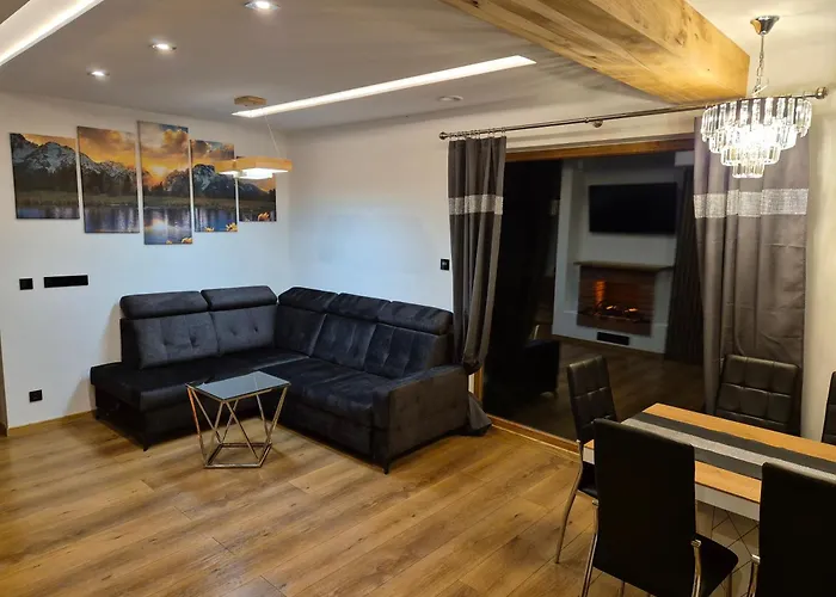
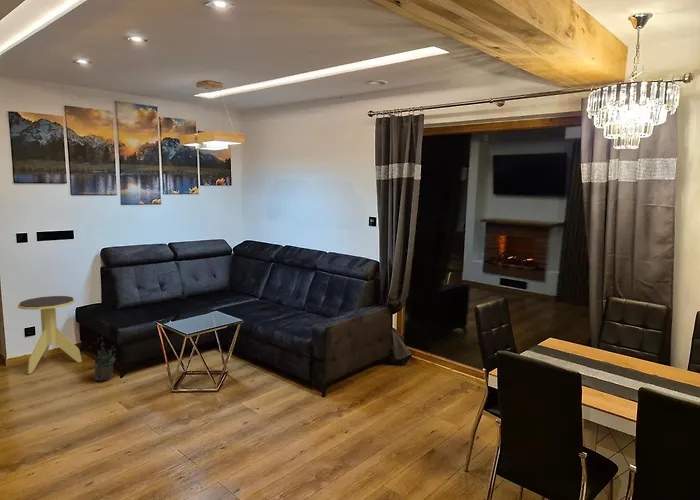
+ side table (48, 332)
+ potted plant (104, 359)
